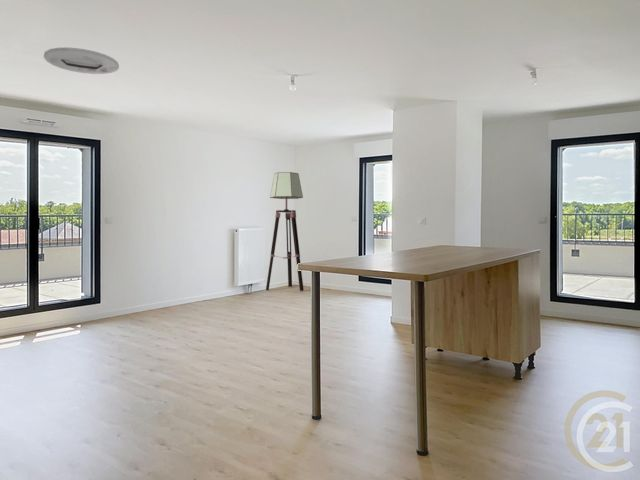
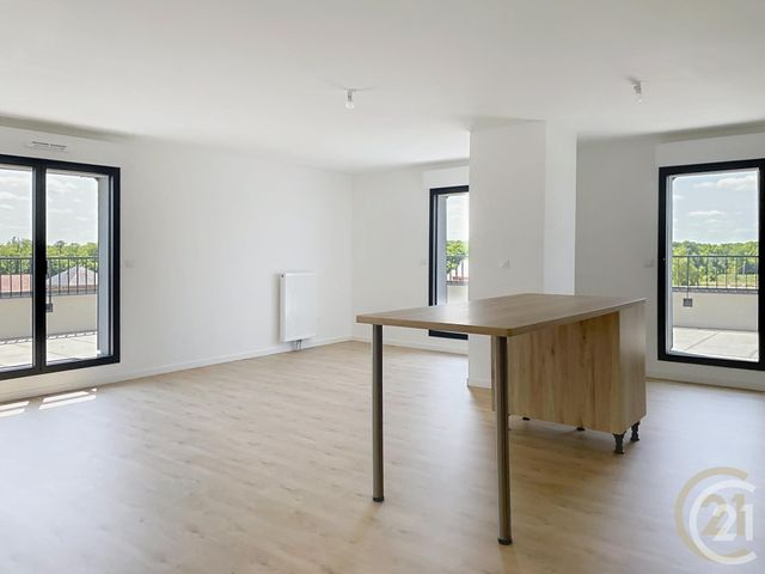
- floor lamp (289, 231)
- ceiling light (82, 62)
